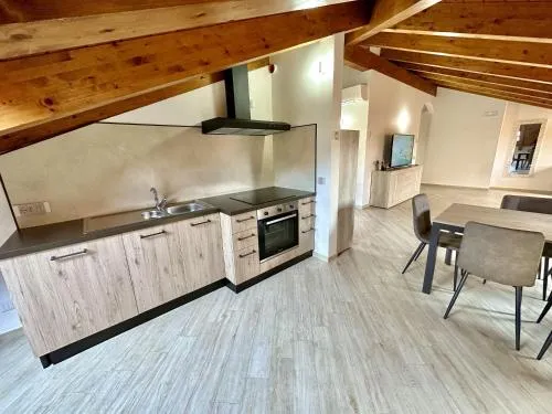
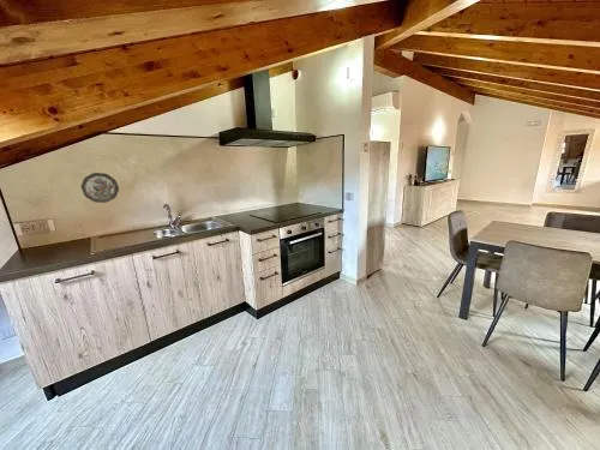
+ decorative plate (100, 187)
